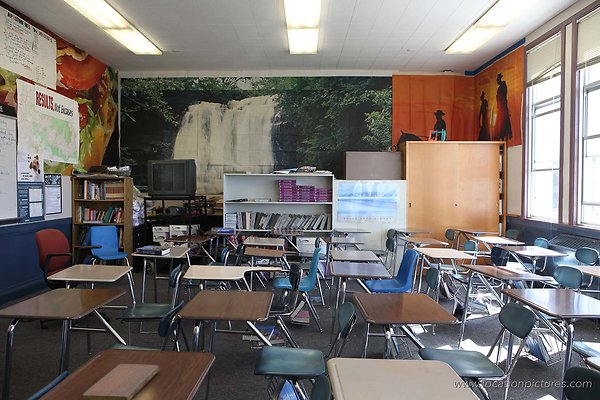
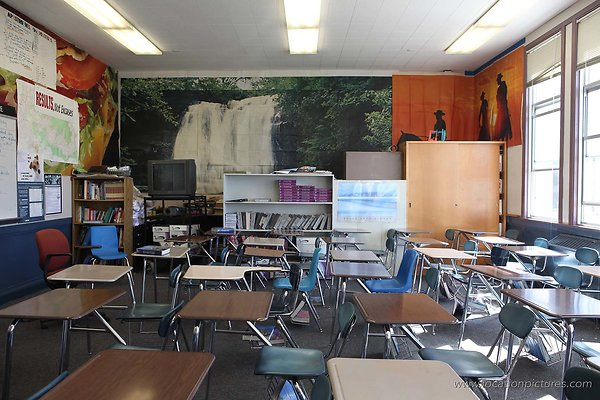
- notebook (123, 382)
